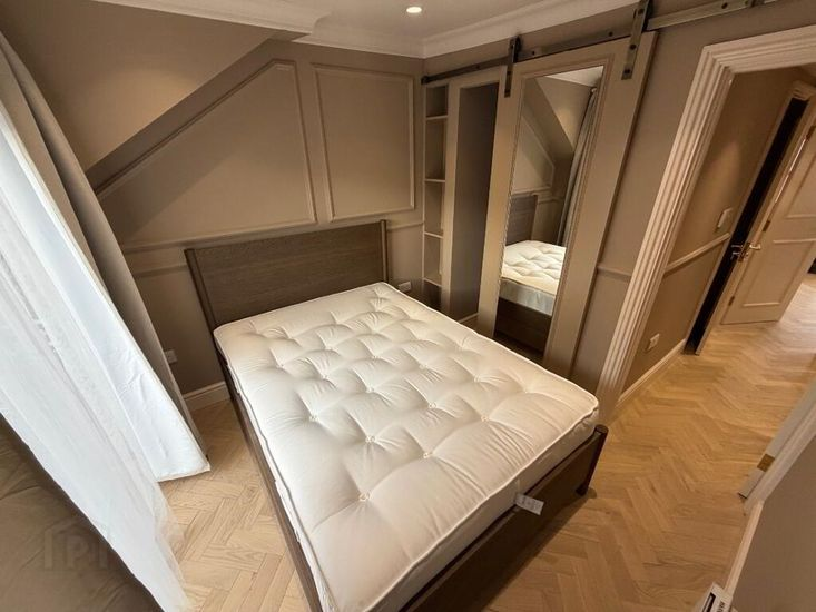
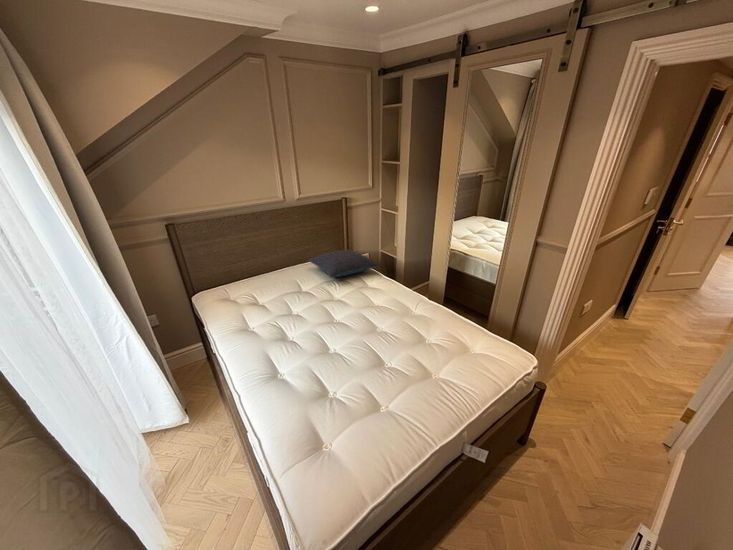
+ pillow (342, 262)
